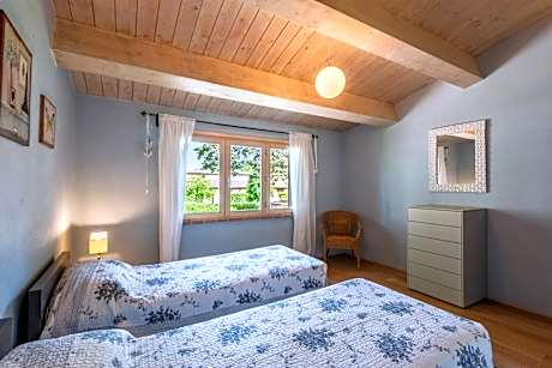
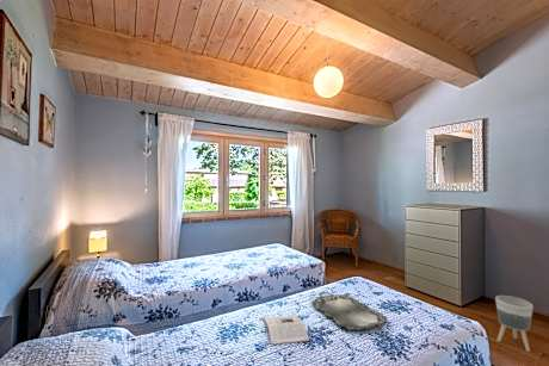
+ magazine (284, 324)
+ planter (513, 322)
+ serving tray (346, 310)
